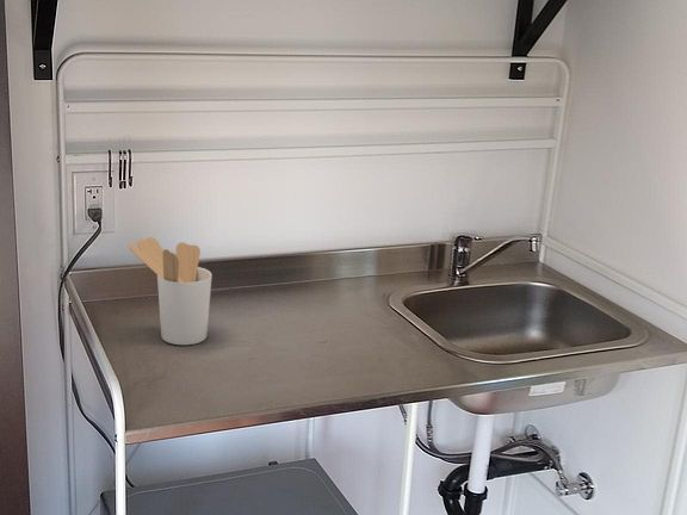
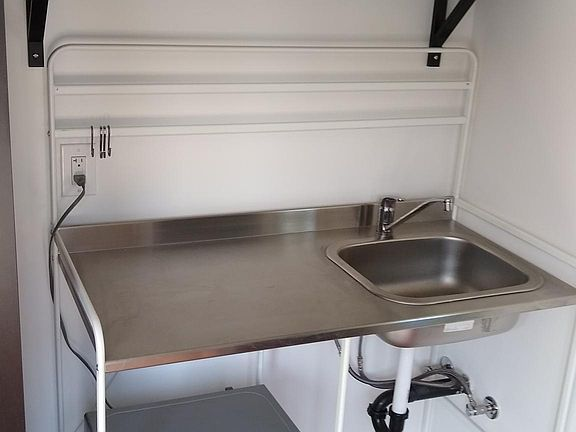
- utensil holder (171, 287)
